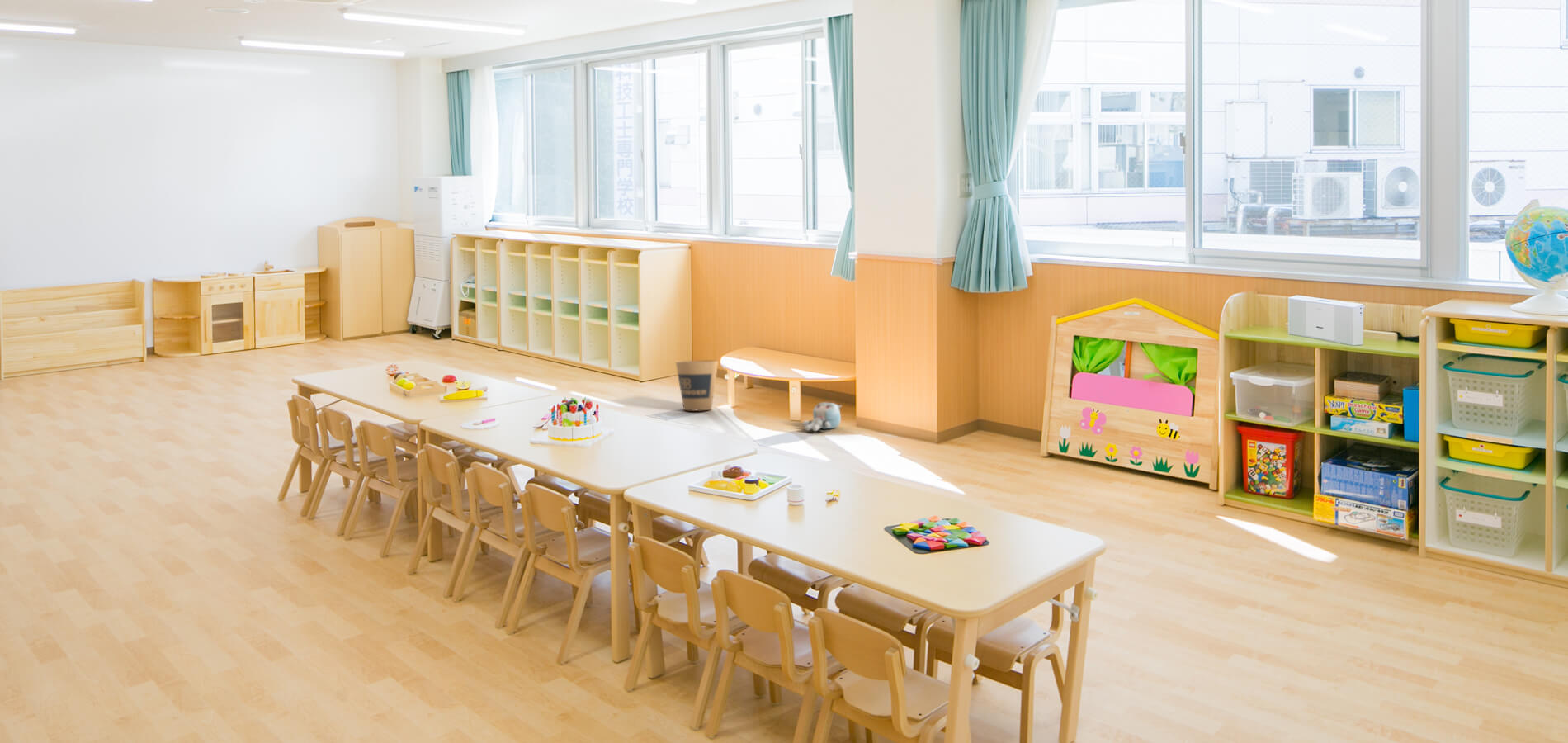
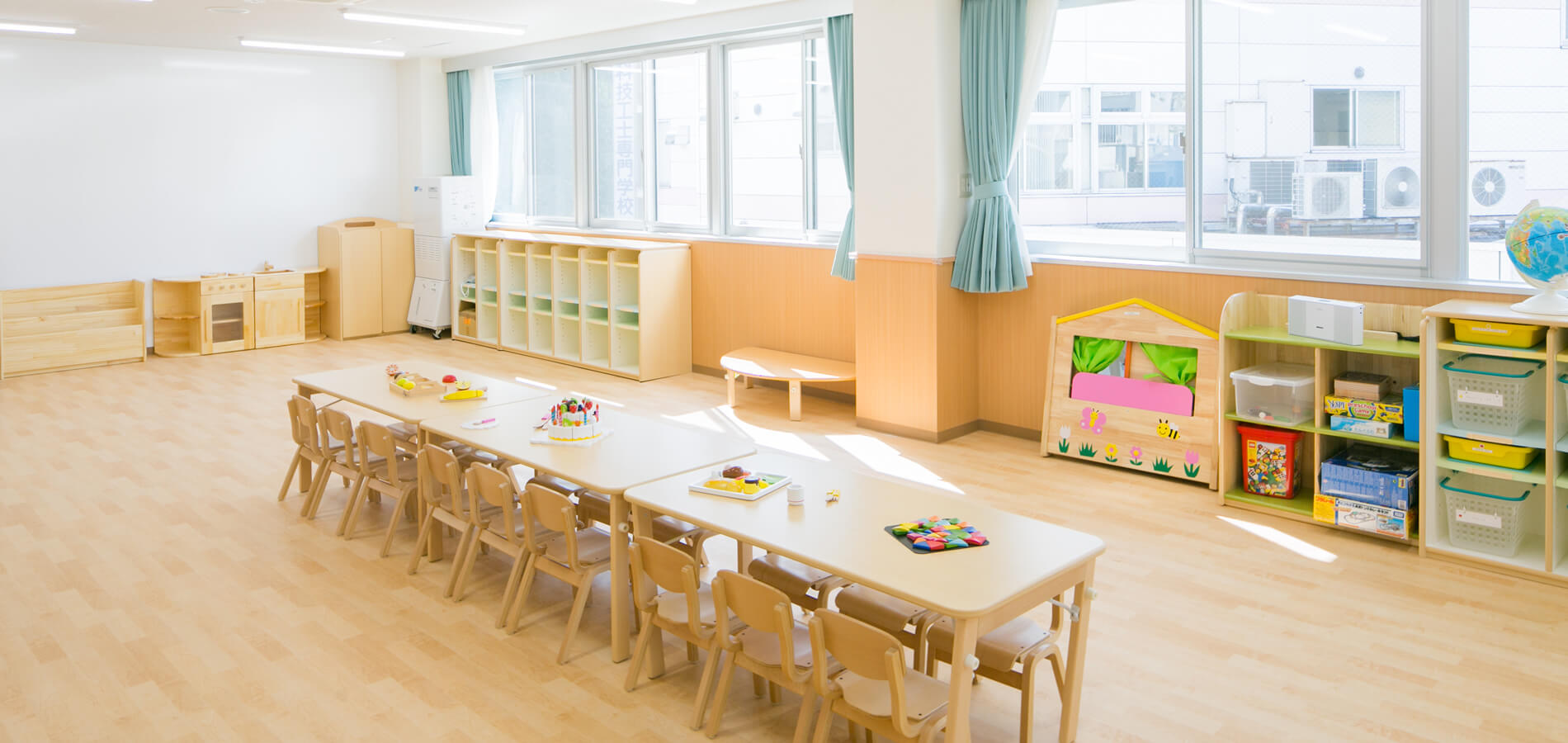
- plush toy (822, 416)
- trash can (697, 385)
